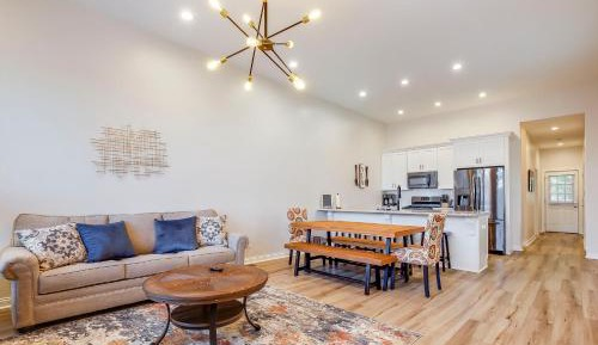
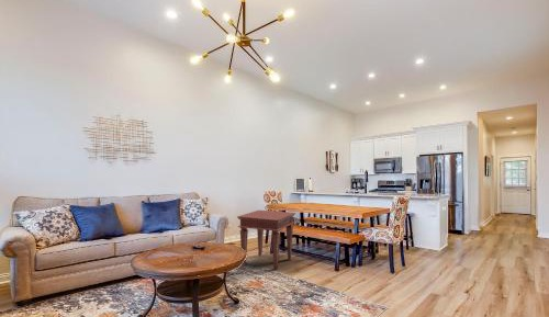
+ side table (262, 236)
